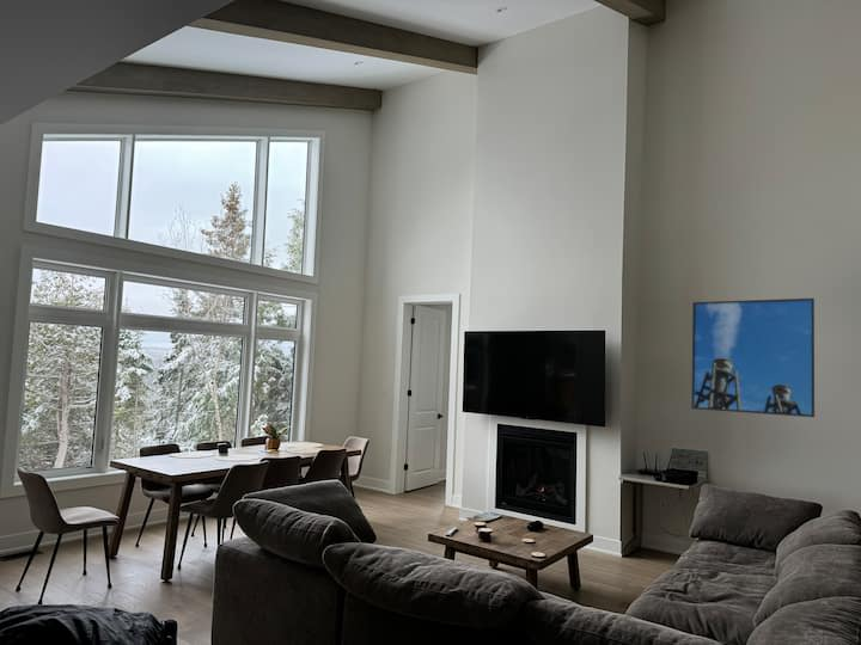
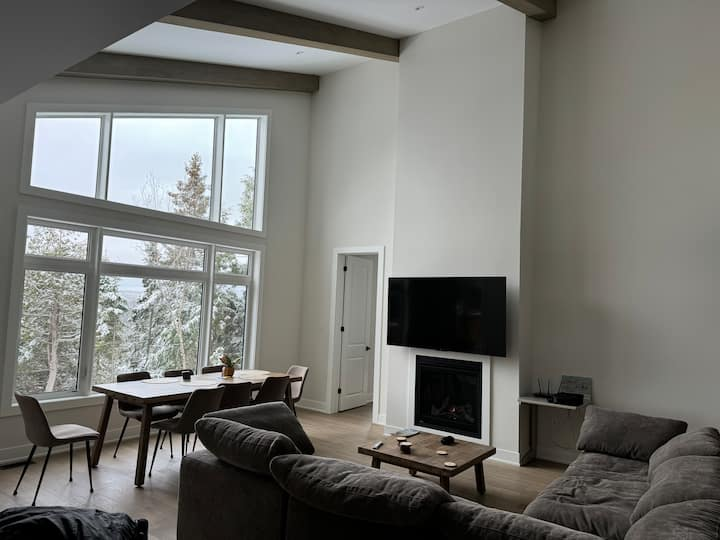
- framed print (750, 356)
